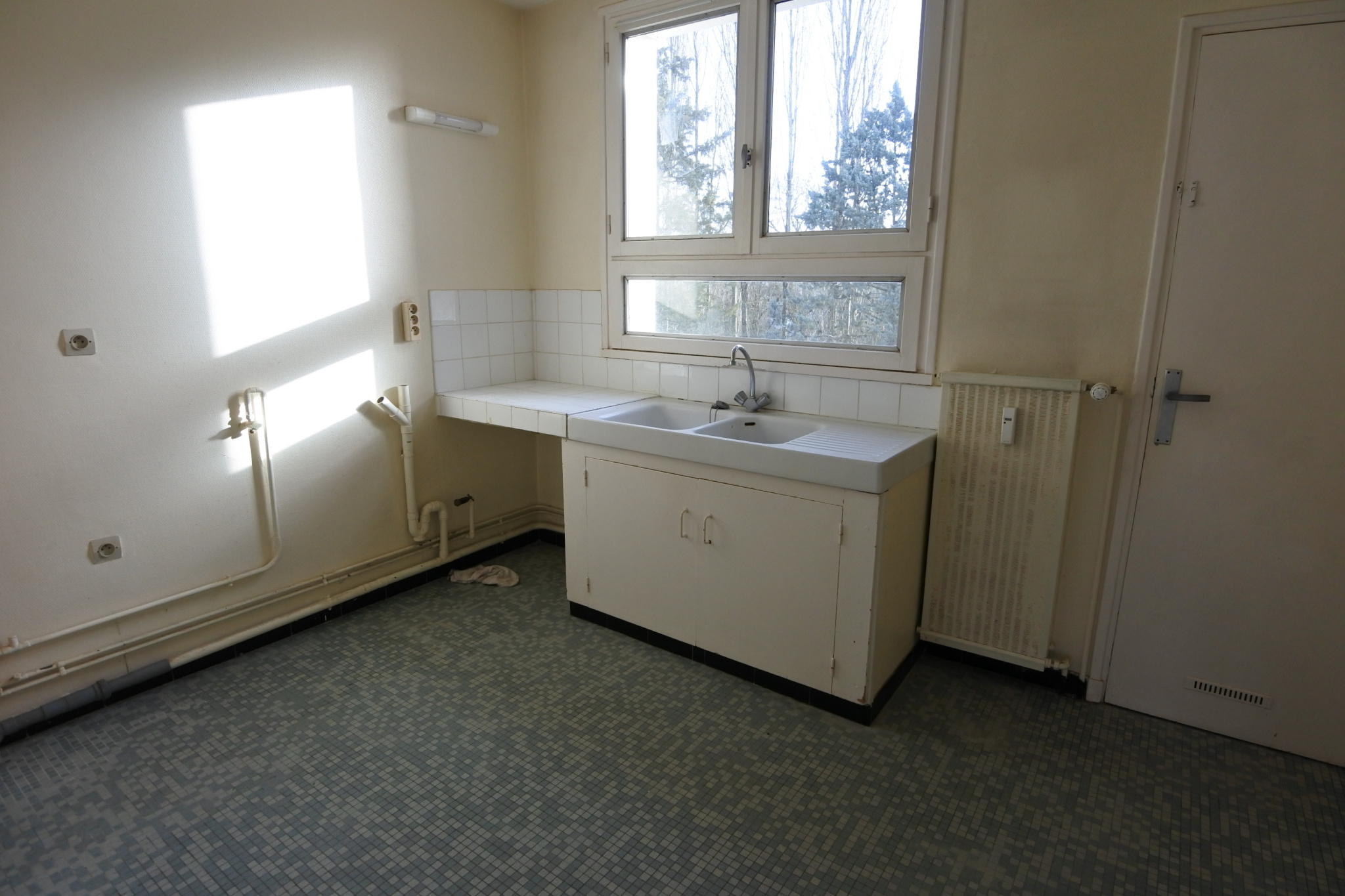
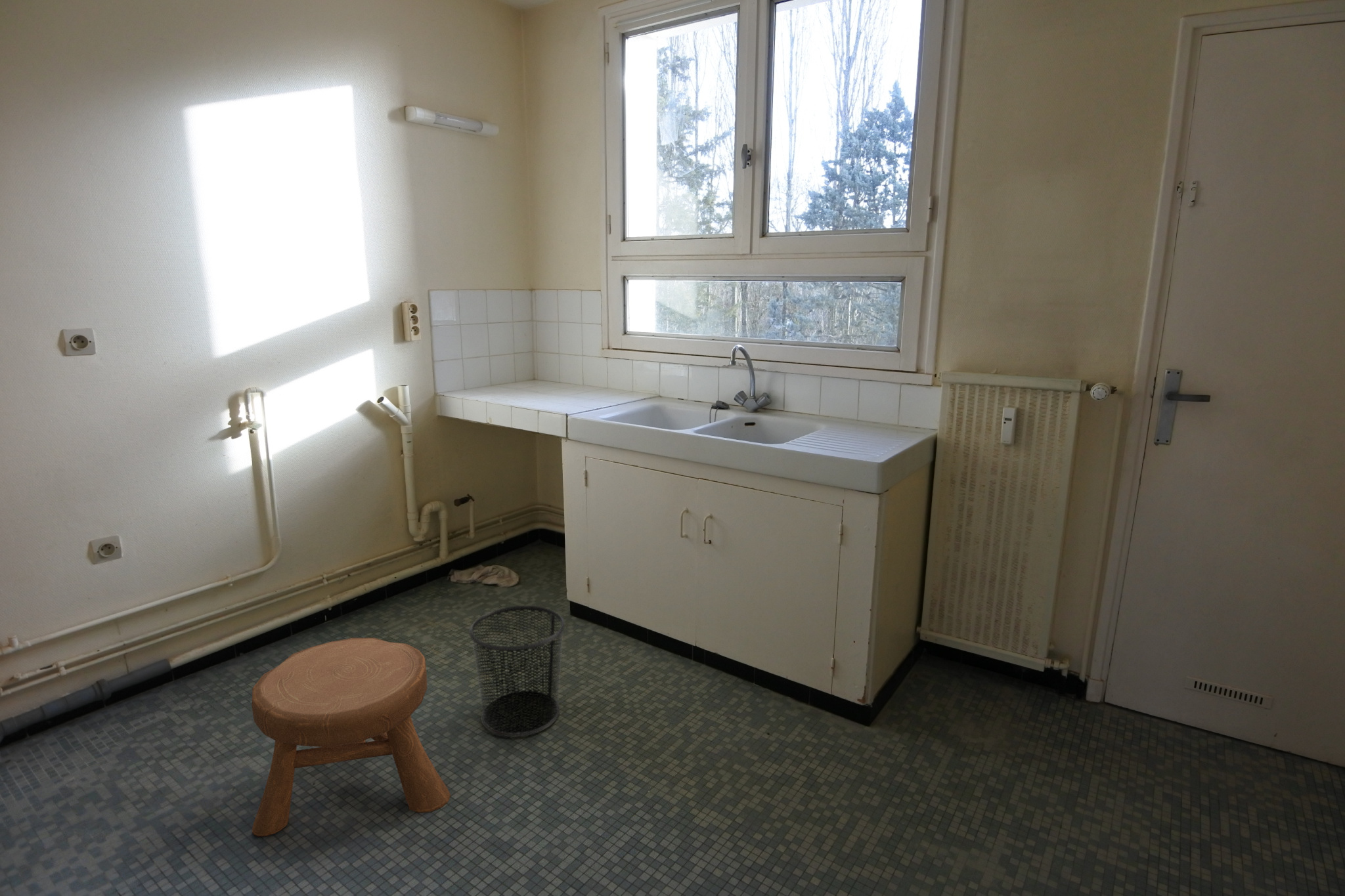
+ stool (361, 732)
+ waste bin (519, 670)
